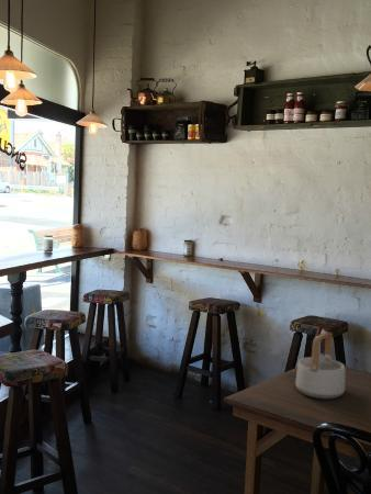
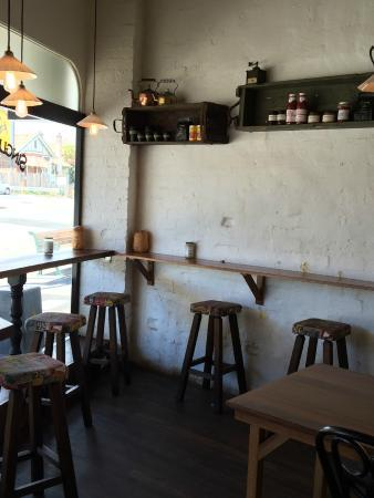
- teapot (323, 362)
